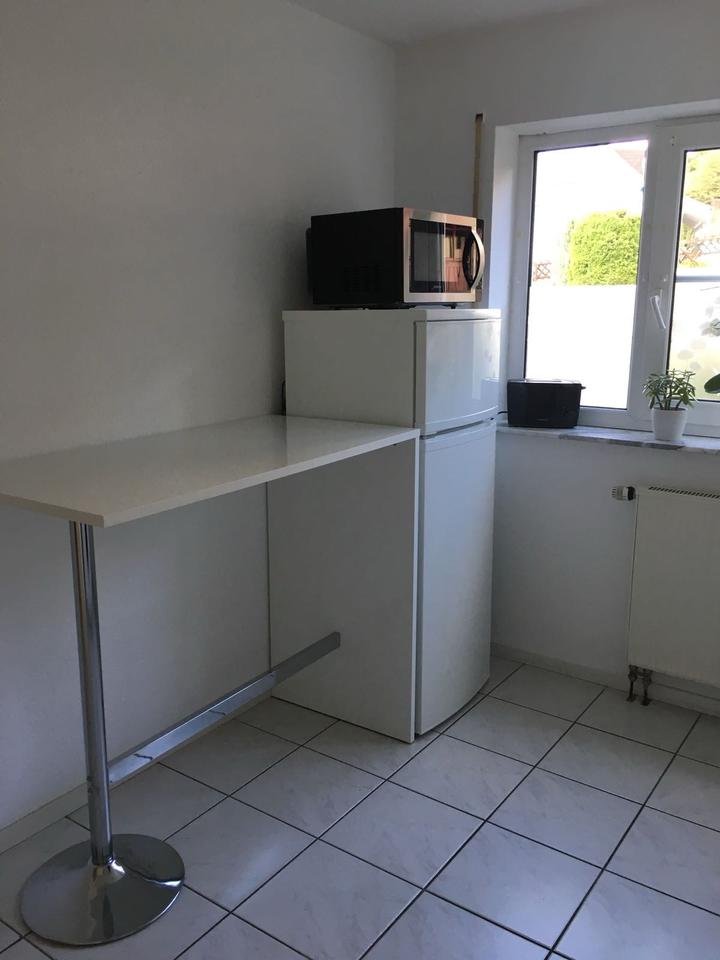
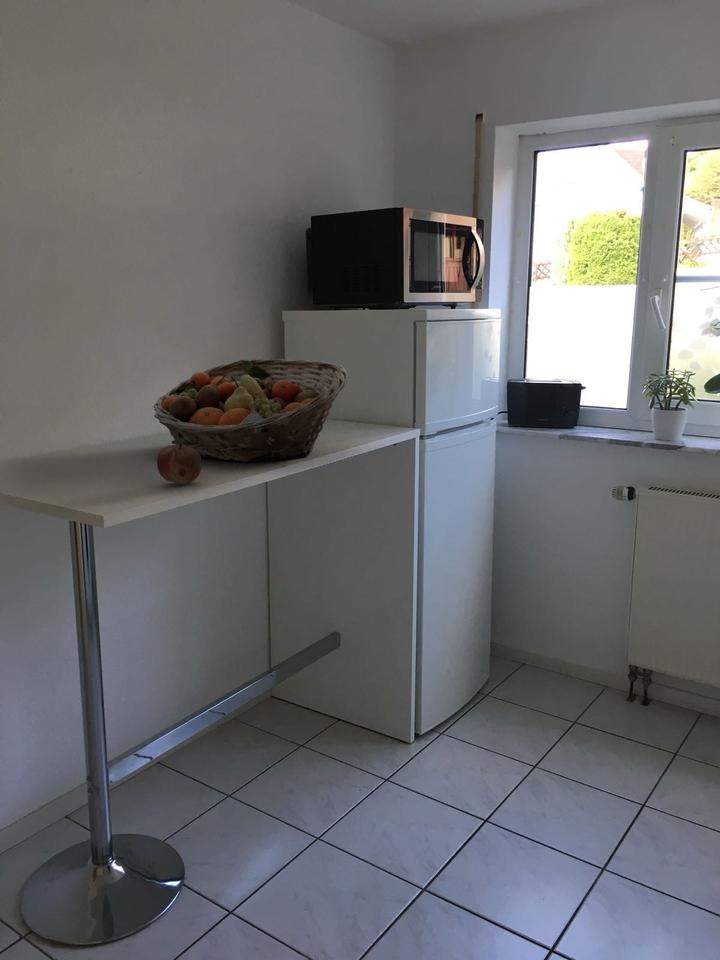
+ fruit (179, 463)
+ fruit basket (250, 406)
